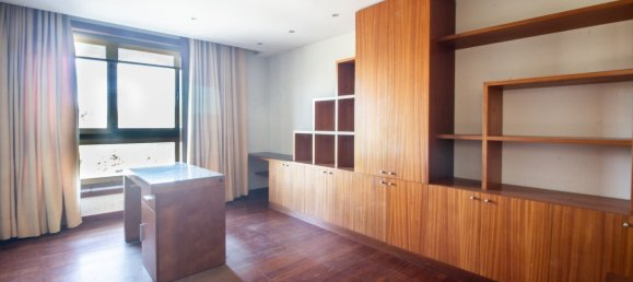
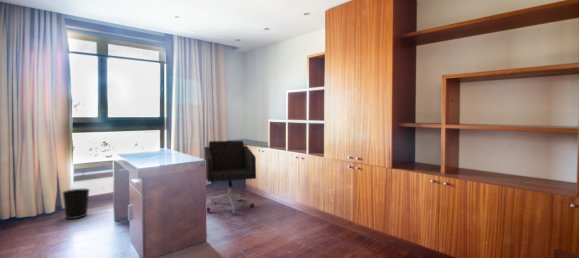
+ office chair (229, 174)
+ wastebasket (76, 203)
